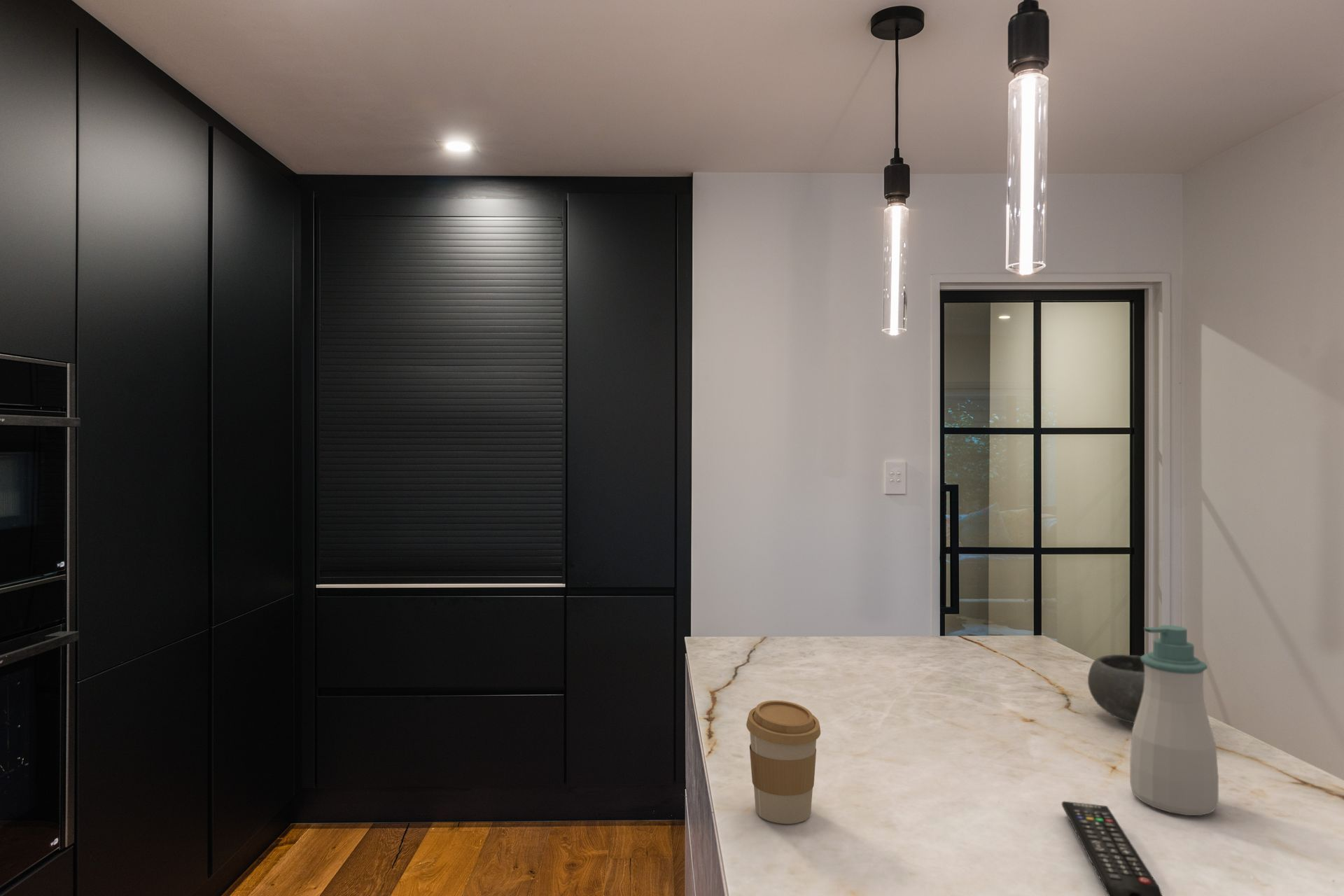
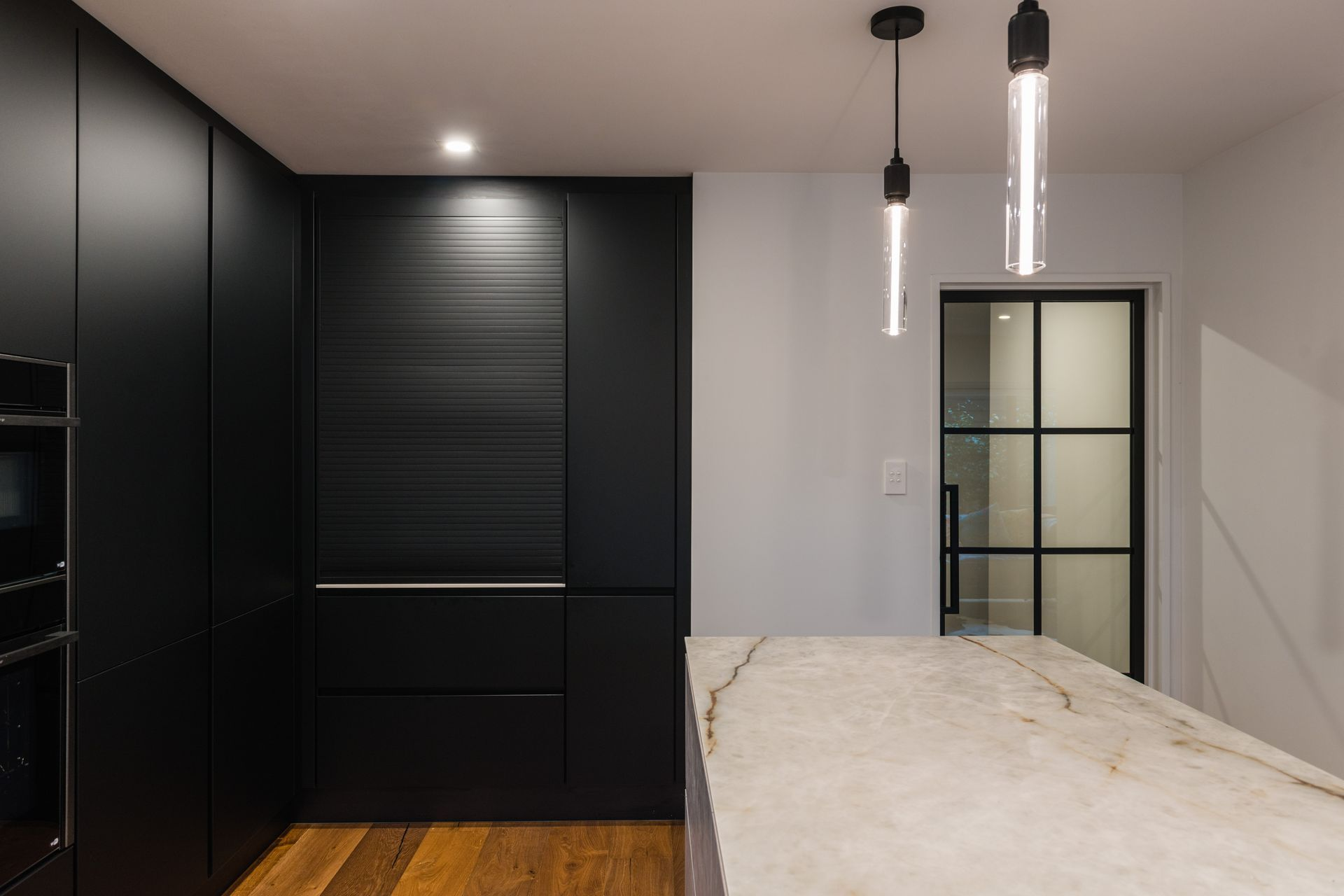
- bowl (1137, 692)
- soap bottle (1172, 714)
- remote control (1106, 848)
- coffee cup (783, 760)
